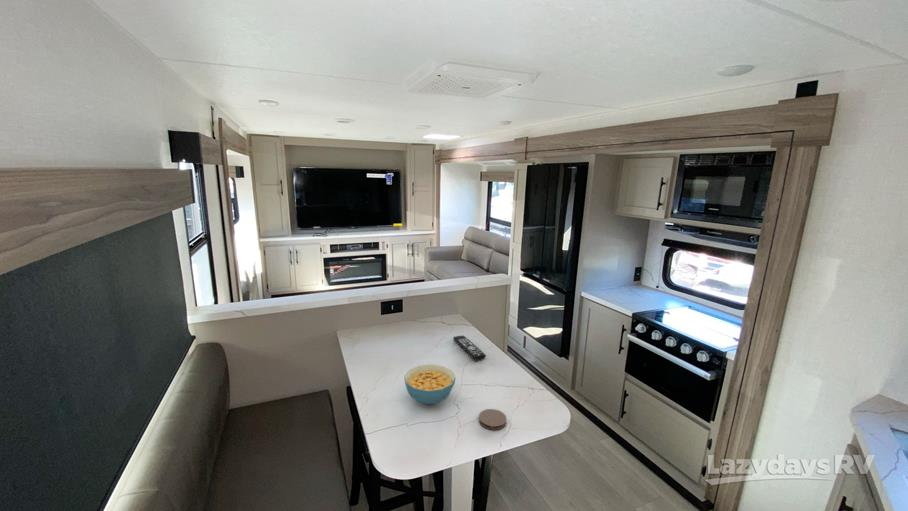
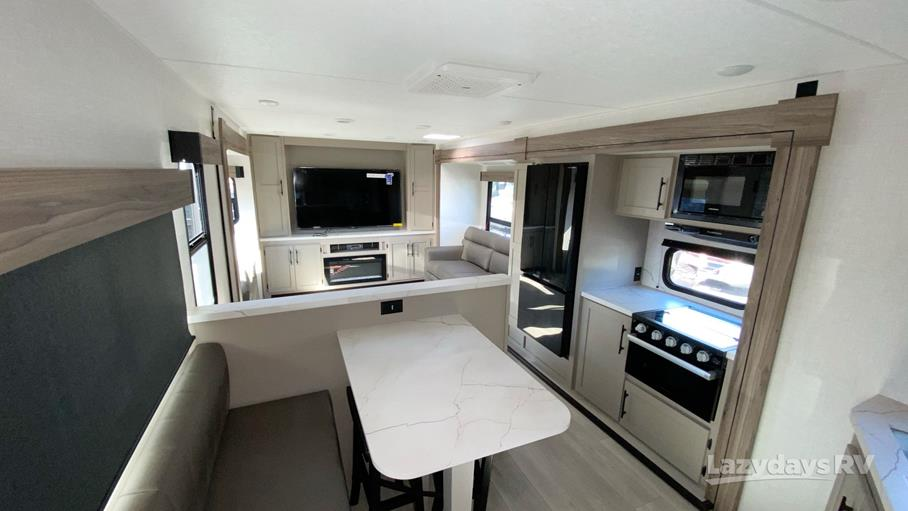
- cereal bowl (429, 388)
- remote control (468, 347)
- coaster (492, 419)
